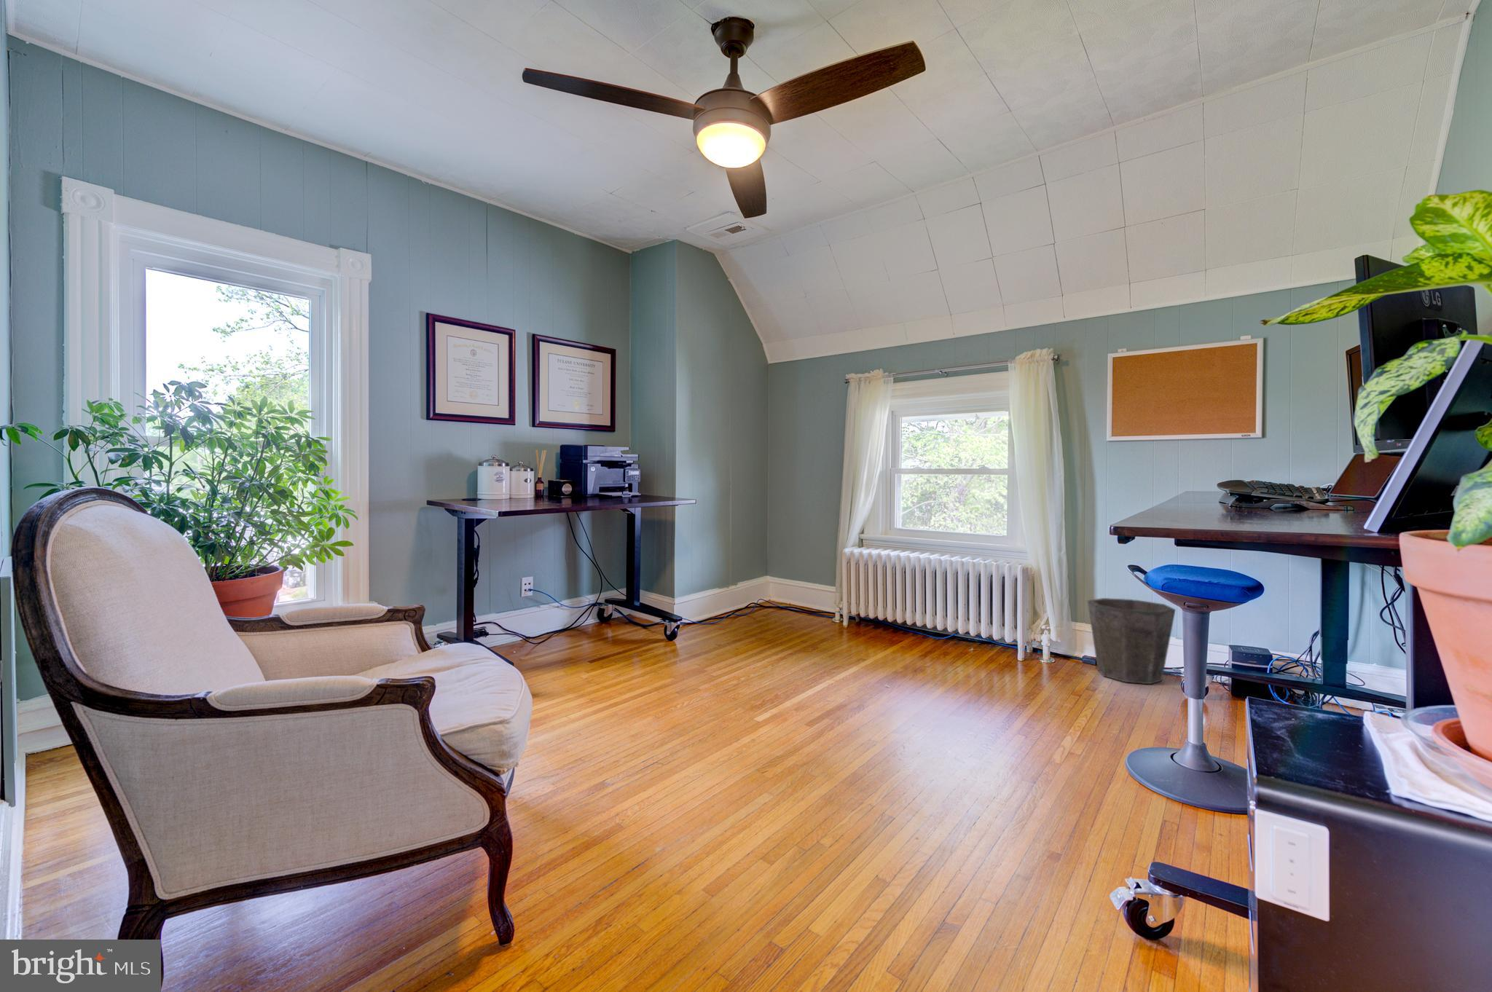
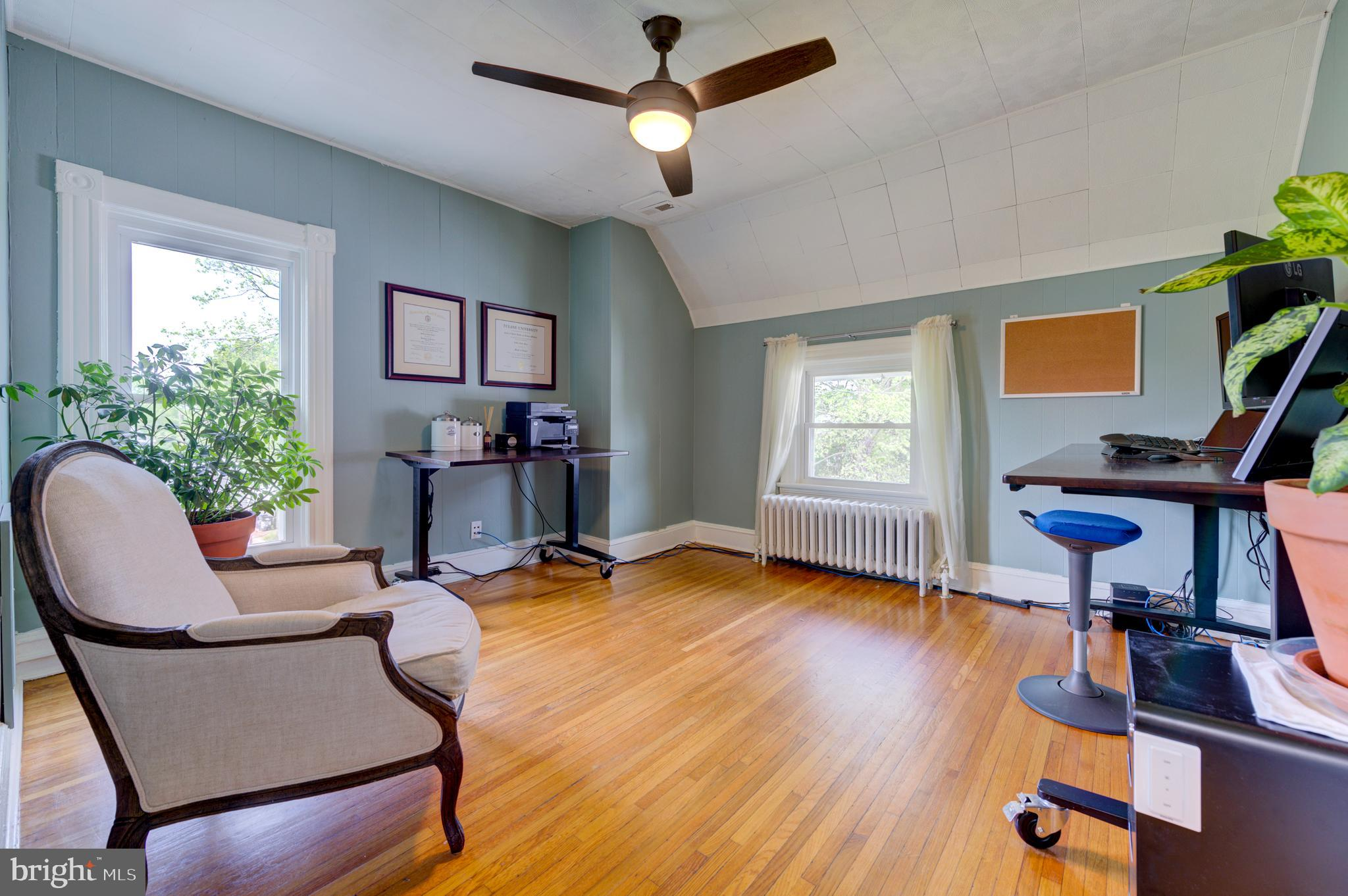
- waste bin (1129, 640)
